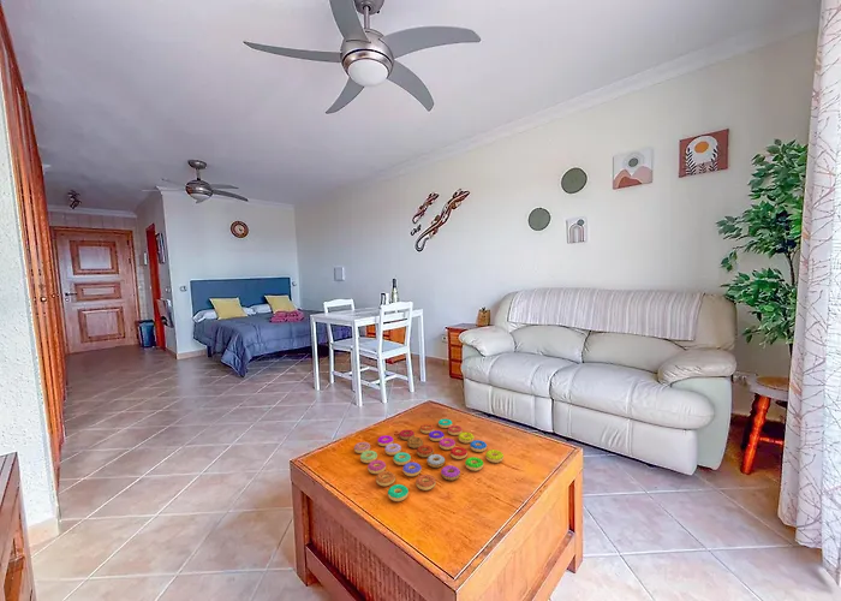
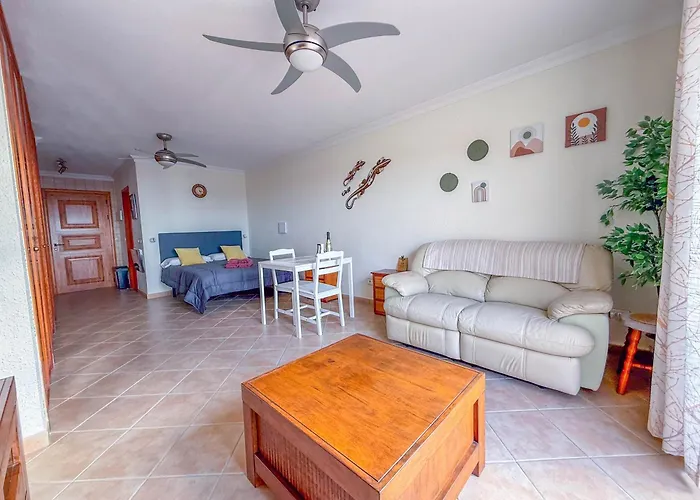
- board game (425, 451)
